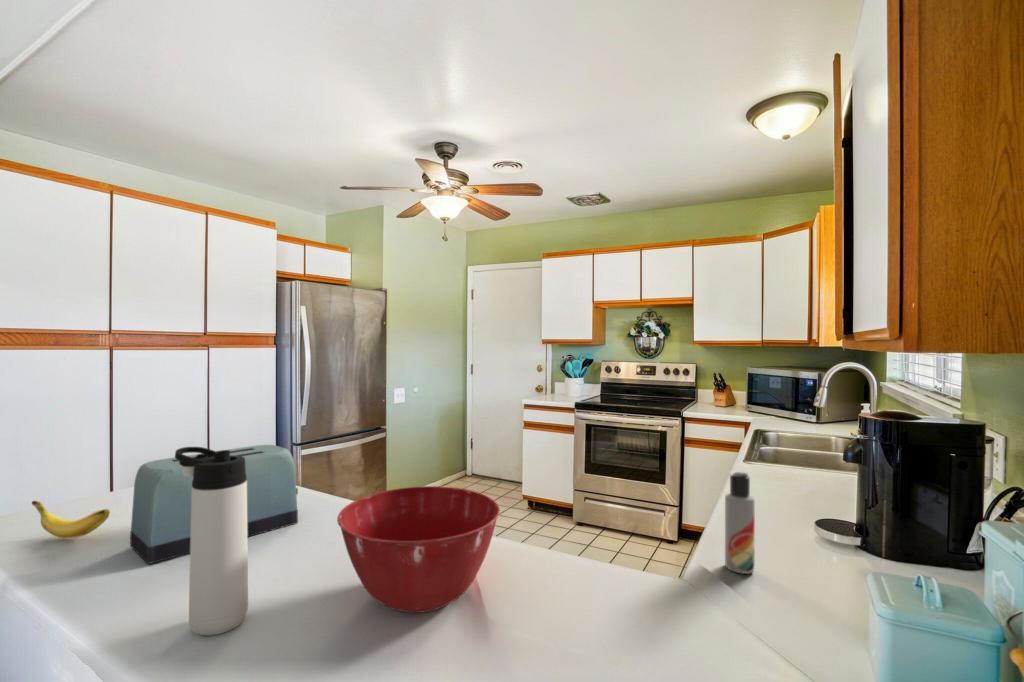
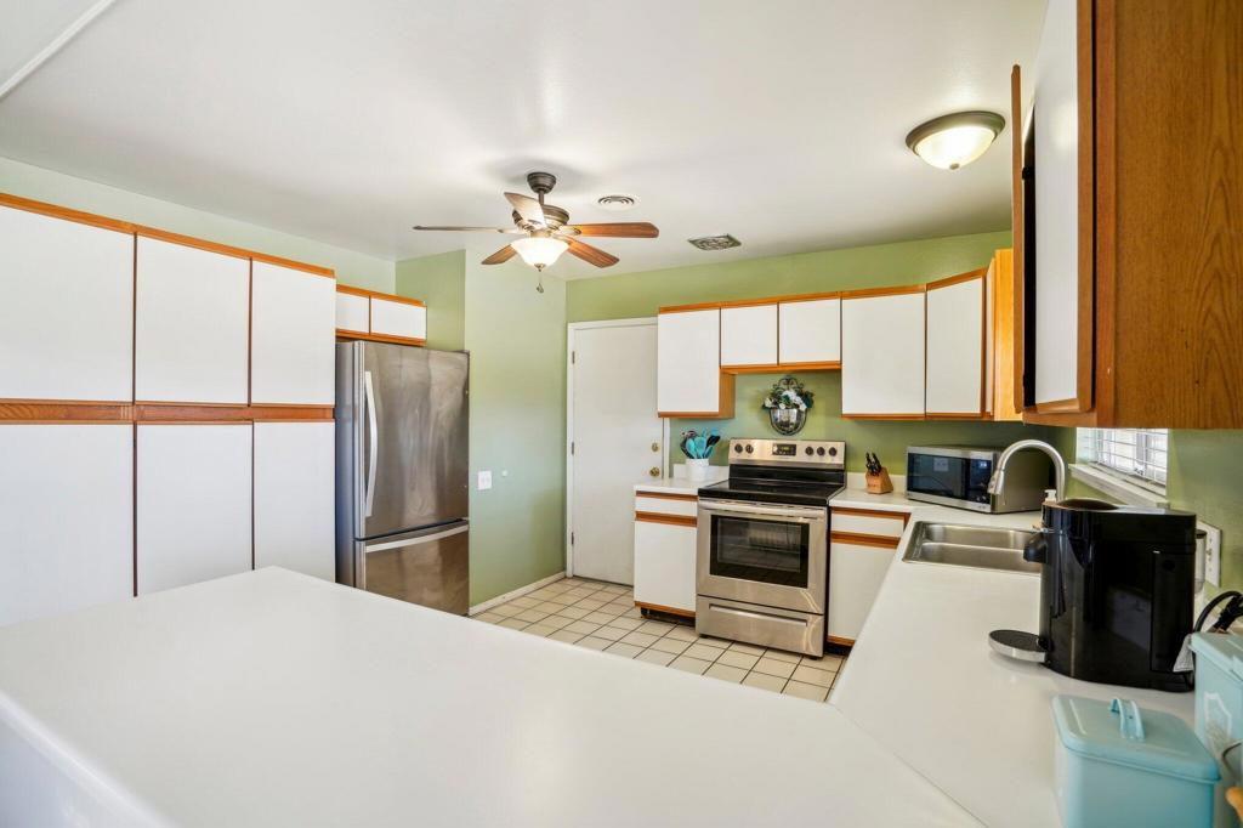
- thermos bottle (210, 535)
- banana (71, 521)
- toaster (247, 494)
- lotion bottle (739, 520)
- mixing bowl (420, 551)
